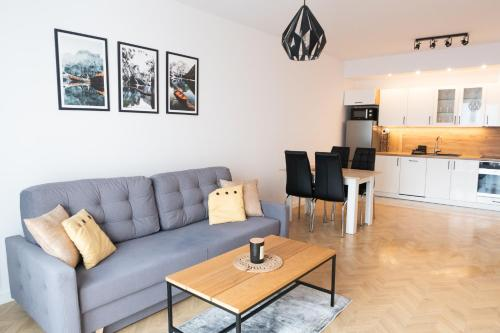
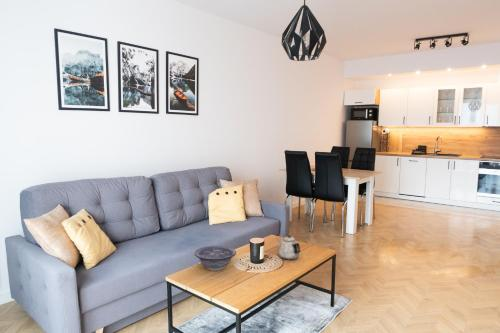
+ teapot (287, 245)
+ decorative bowl (215, 259)
